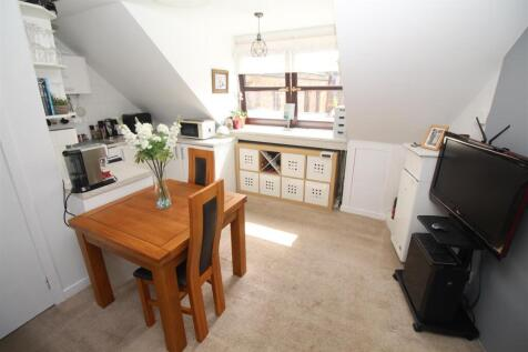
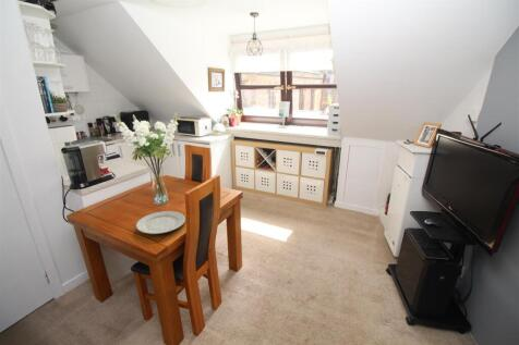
+ chinaware (161, 223)
